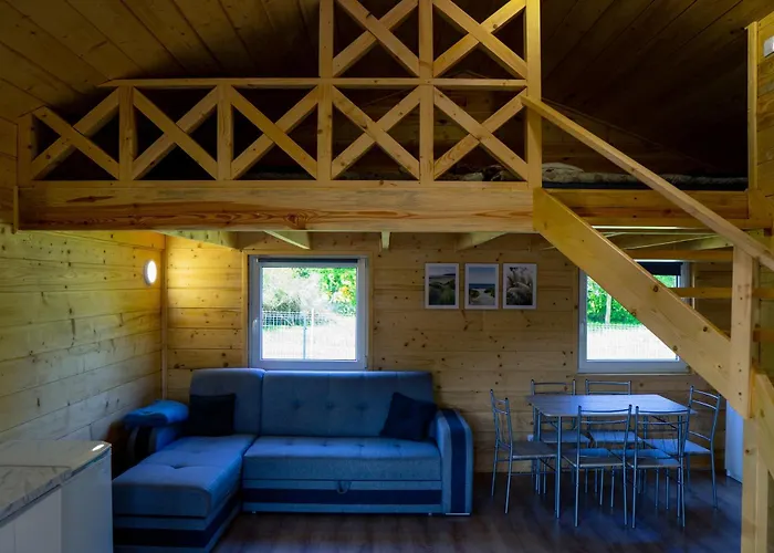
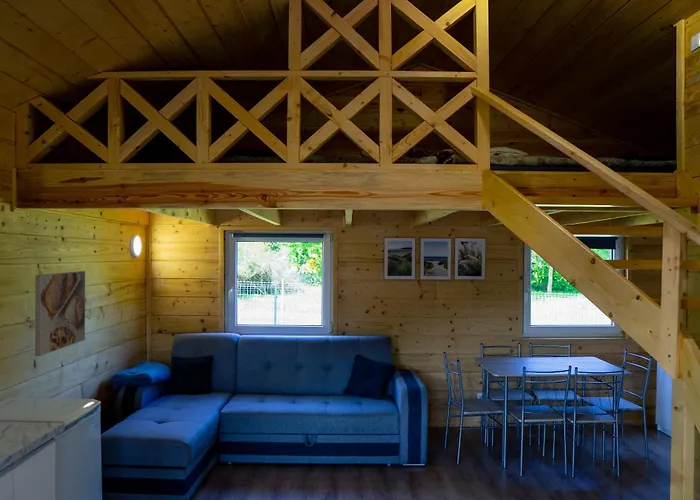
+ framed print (62, 310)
